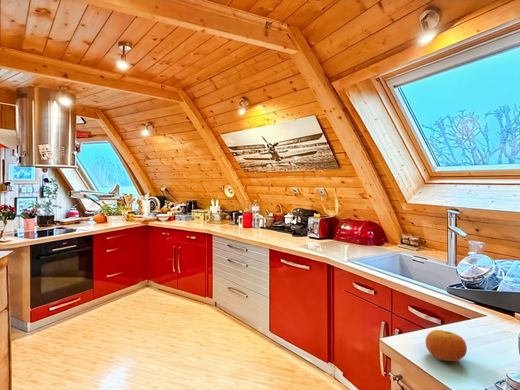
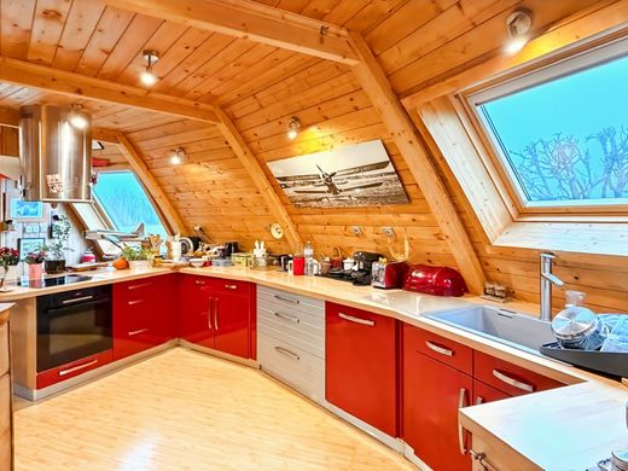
- fruit (445, 345)
